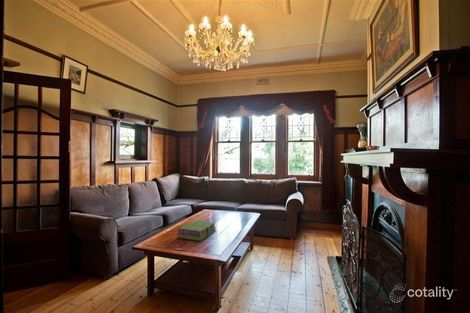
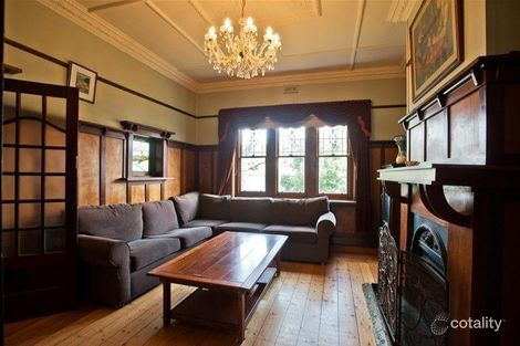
- stack of books (197, 229)
